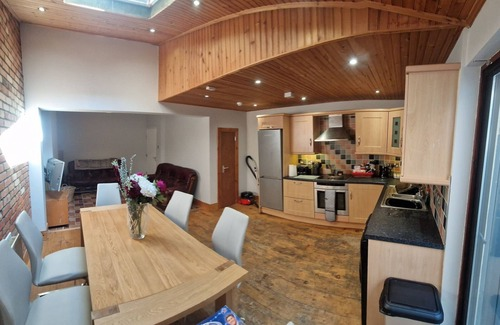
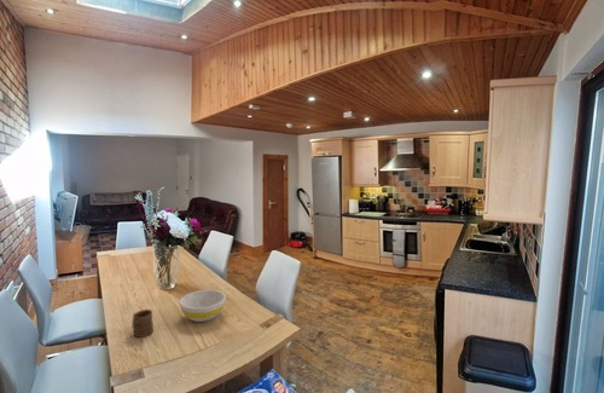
+ bowl (203, 307)
+ cup (143, 323)
